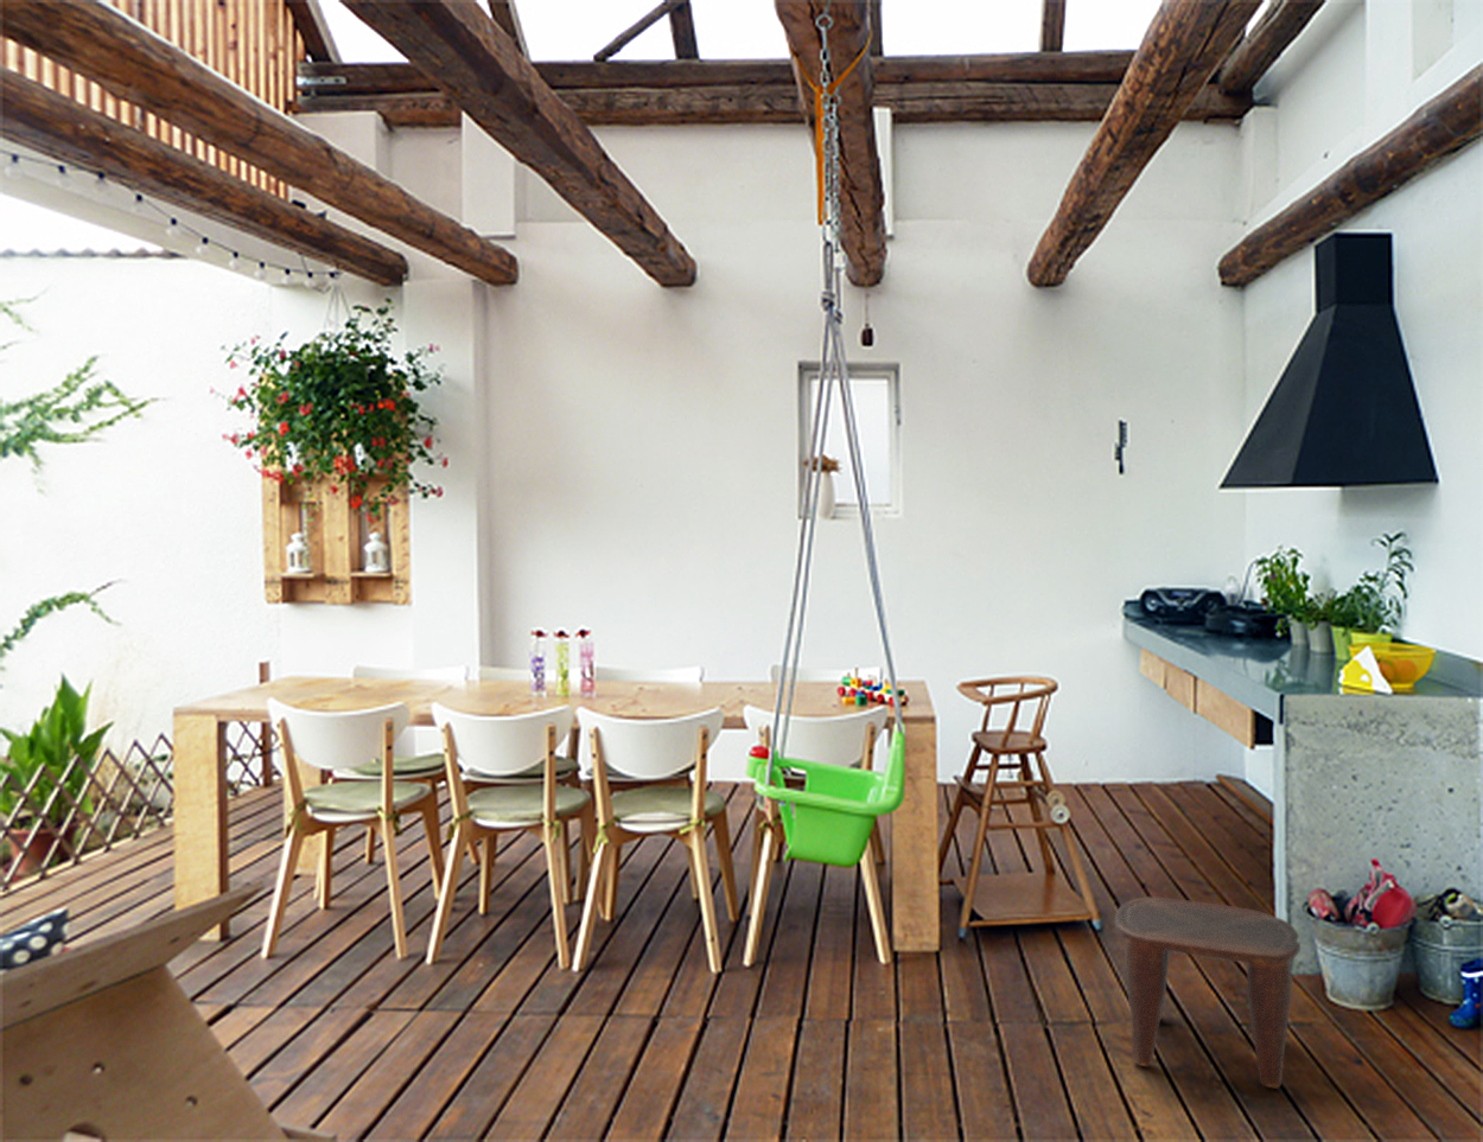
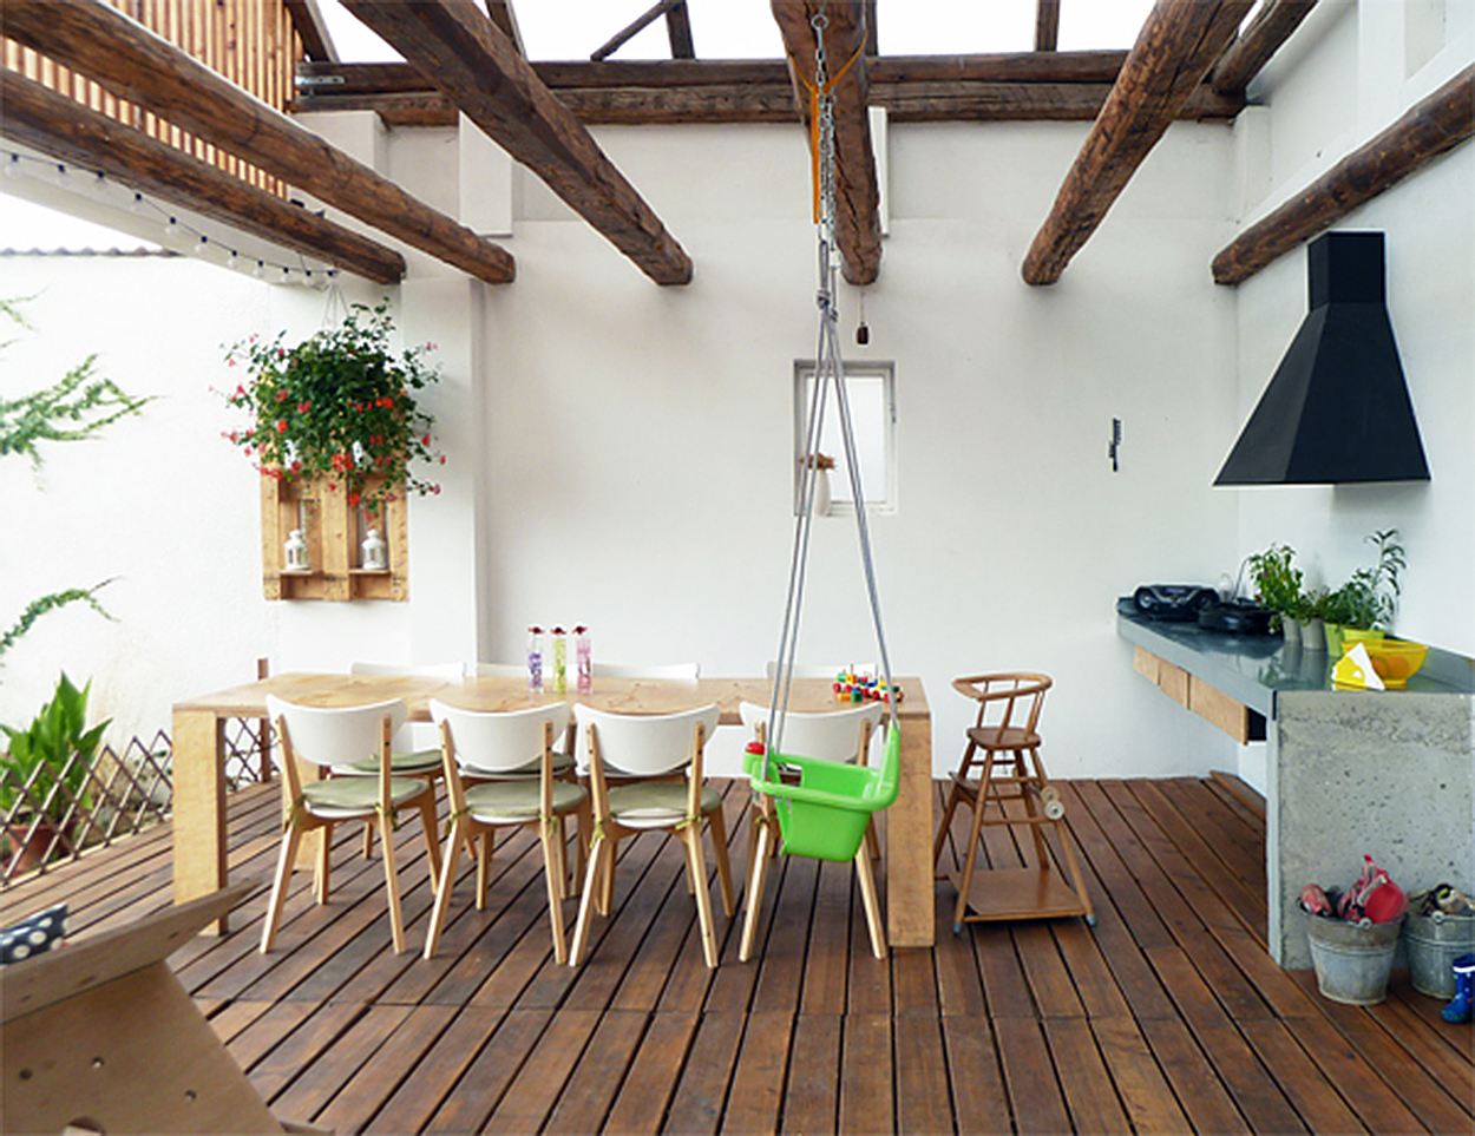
- stool (1209, 957)
